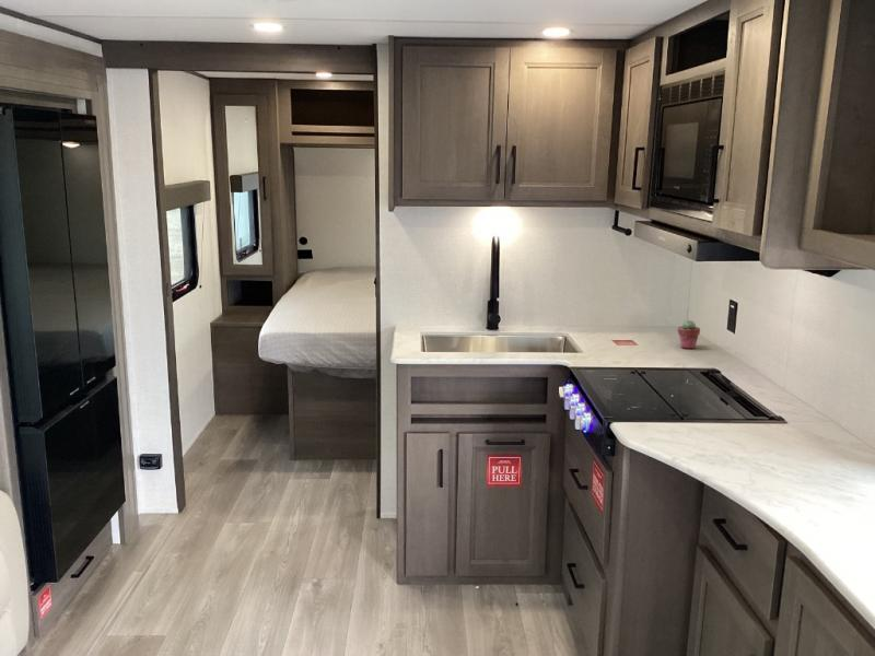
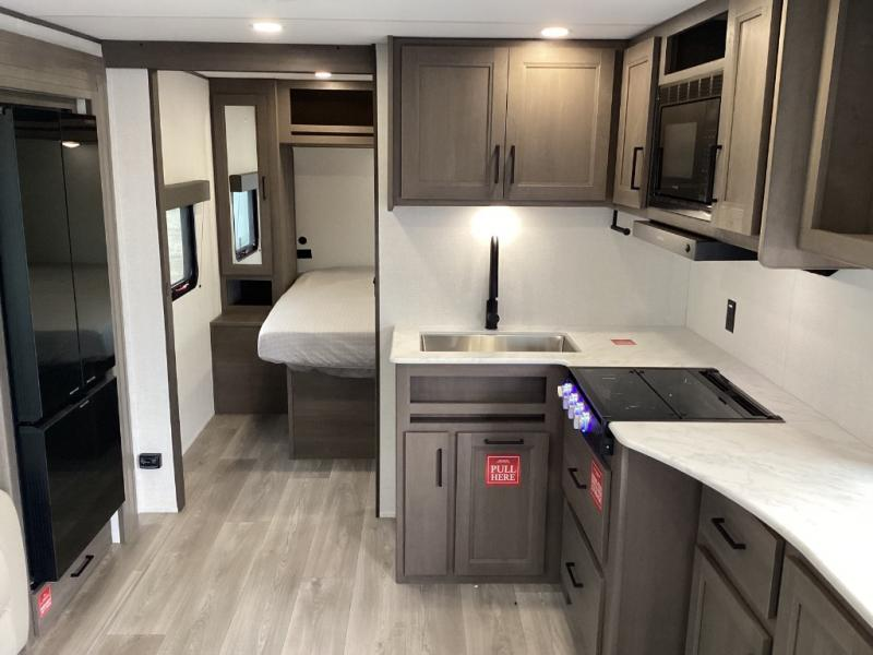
- potted succulent (688, 333)
